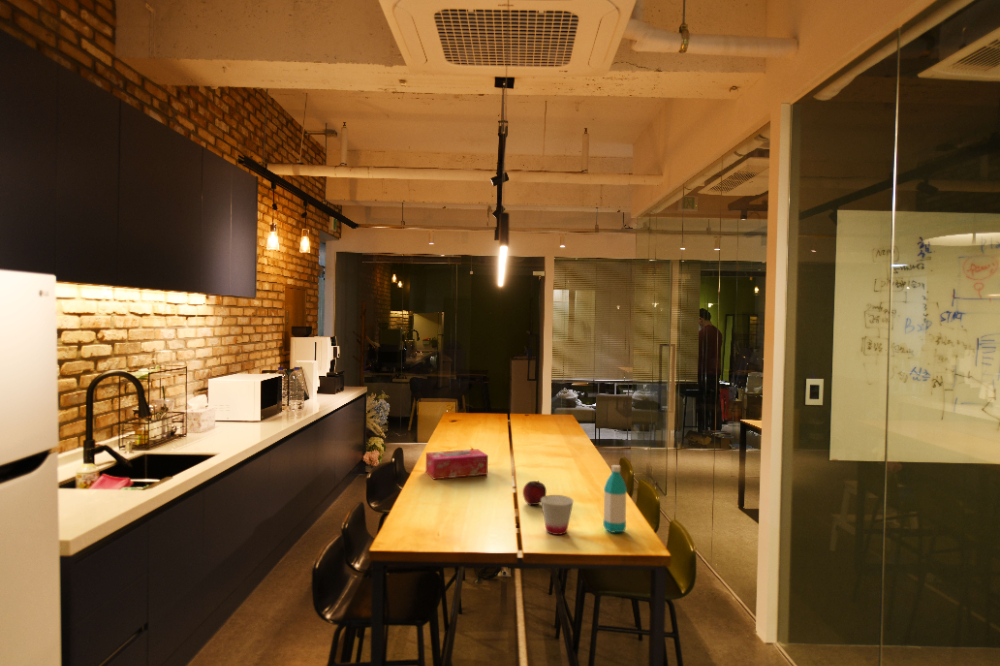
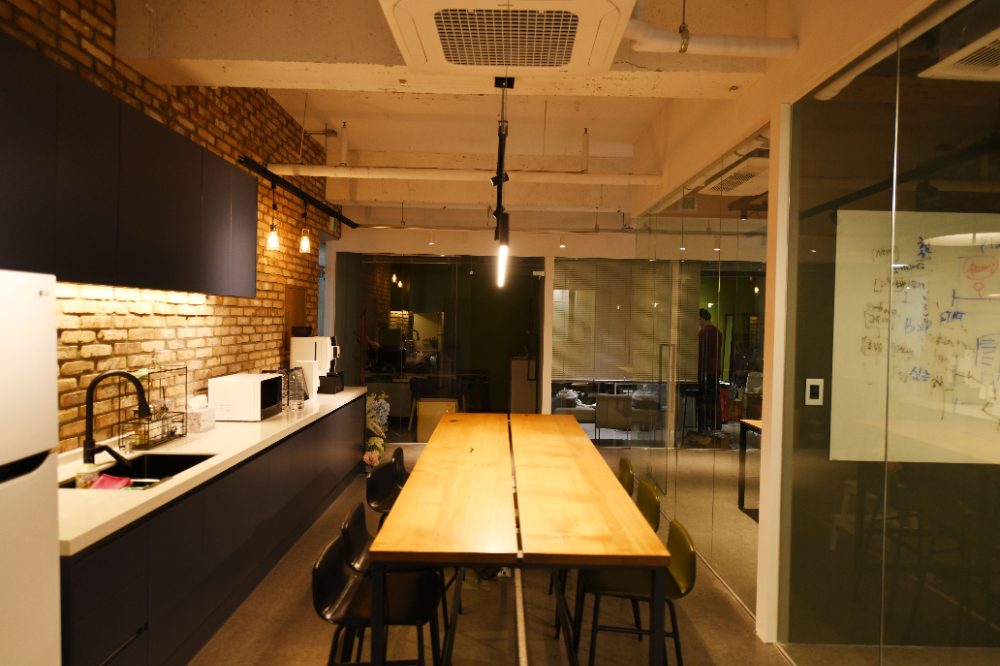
- water bottle (615, 498)
- cup (556, 515)
- fruit (534, 492)
- tissue box (456, 463)
